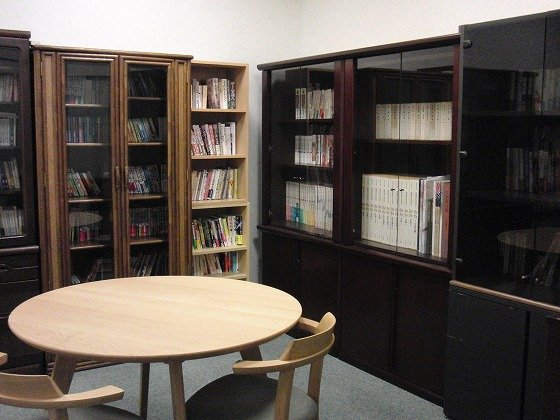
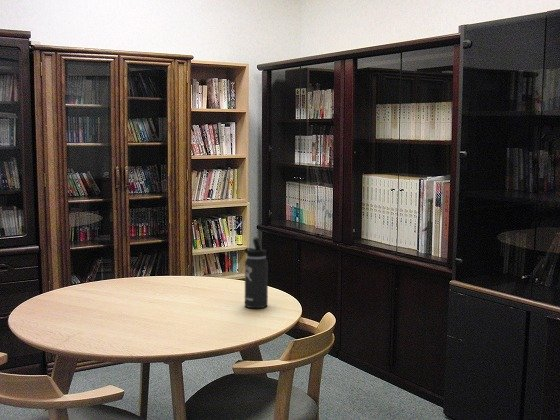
+ thermos bottle (254, 272)
